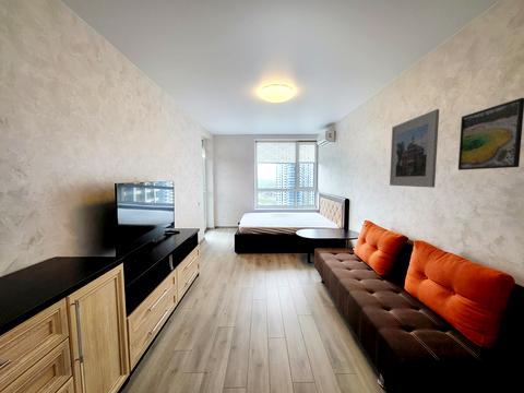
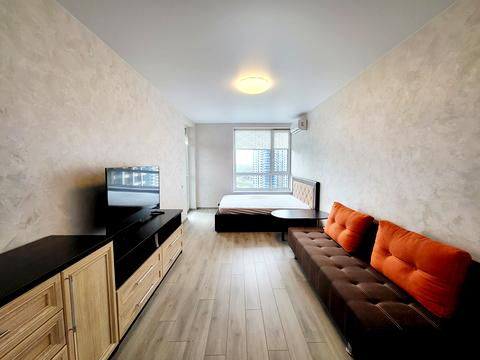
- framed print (486, 139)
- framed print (410, 153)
